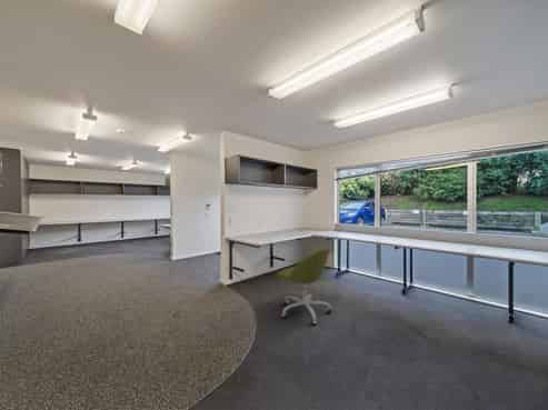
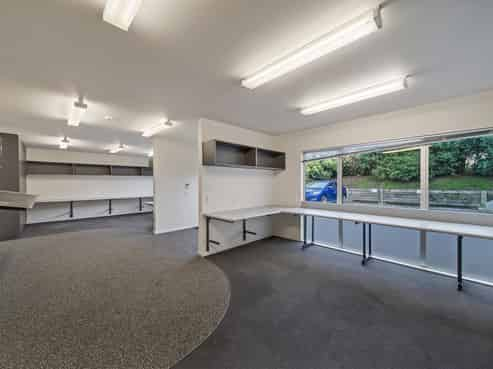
- office chair (303, 278)
